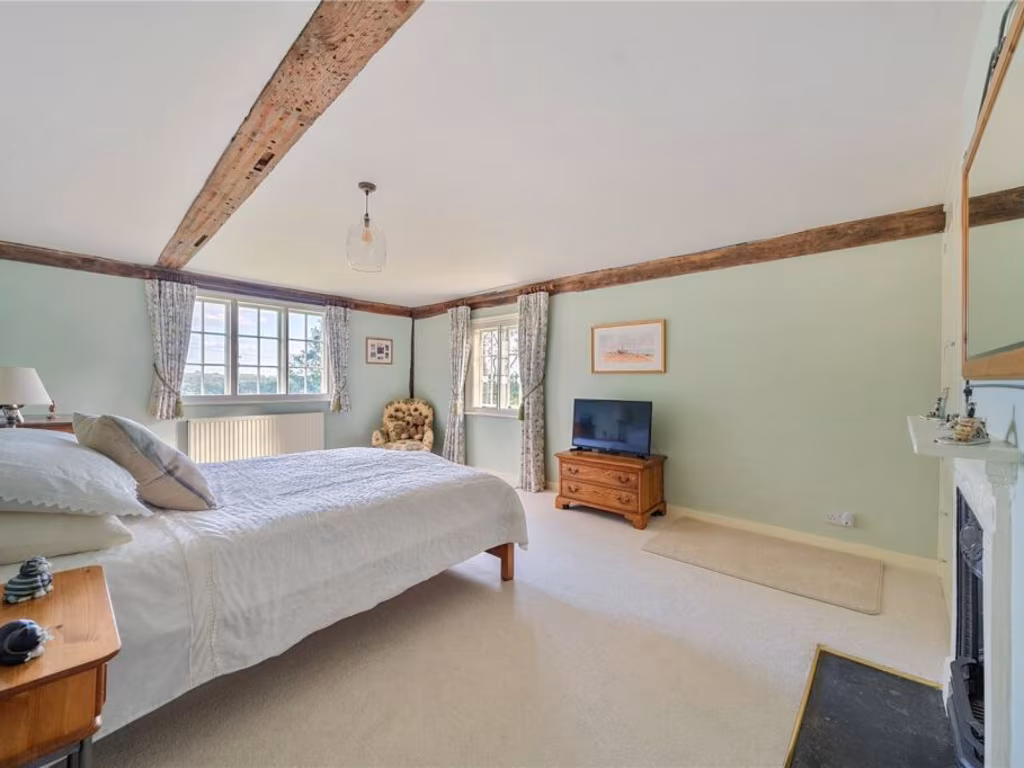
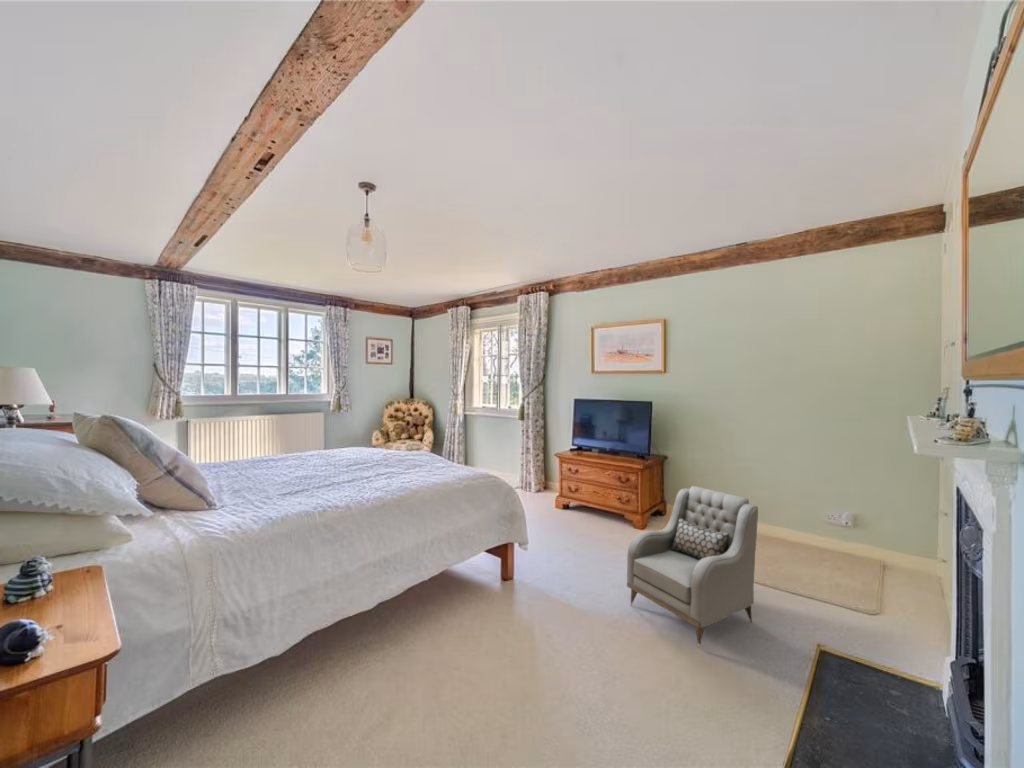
+ armchair (691, 534)
